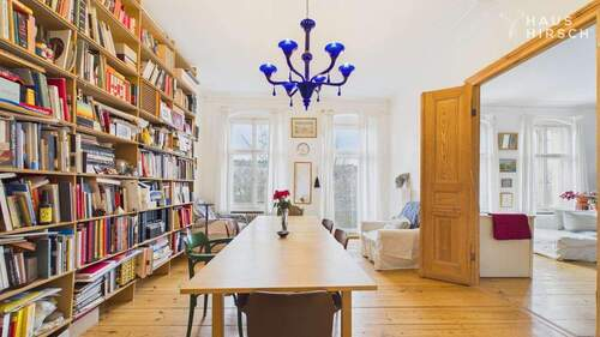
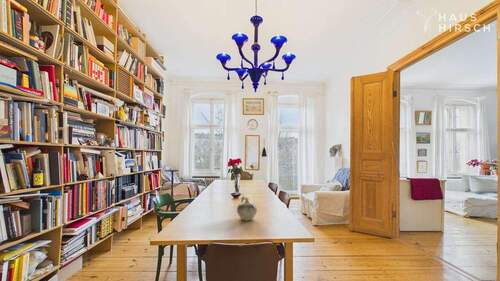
+ teapot (247, 208)
